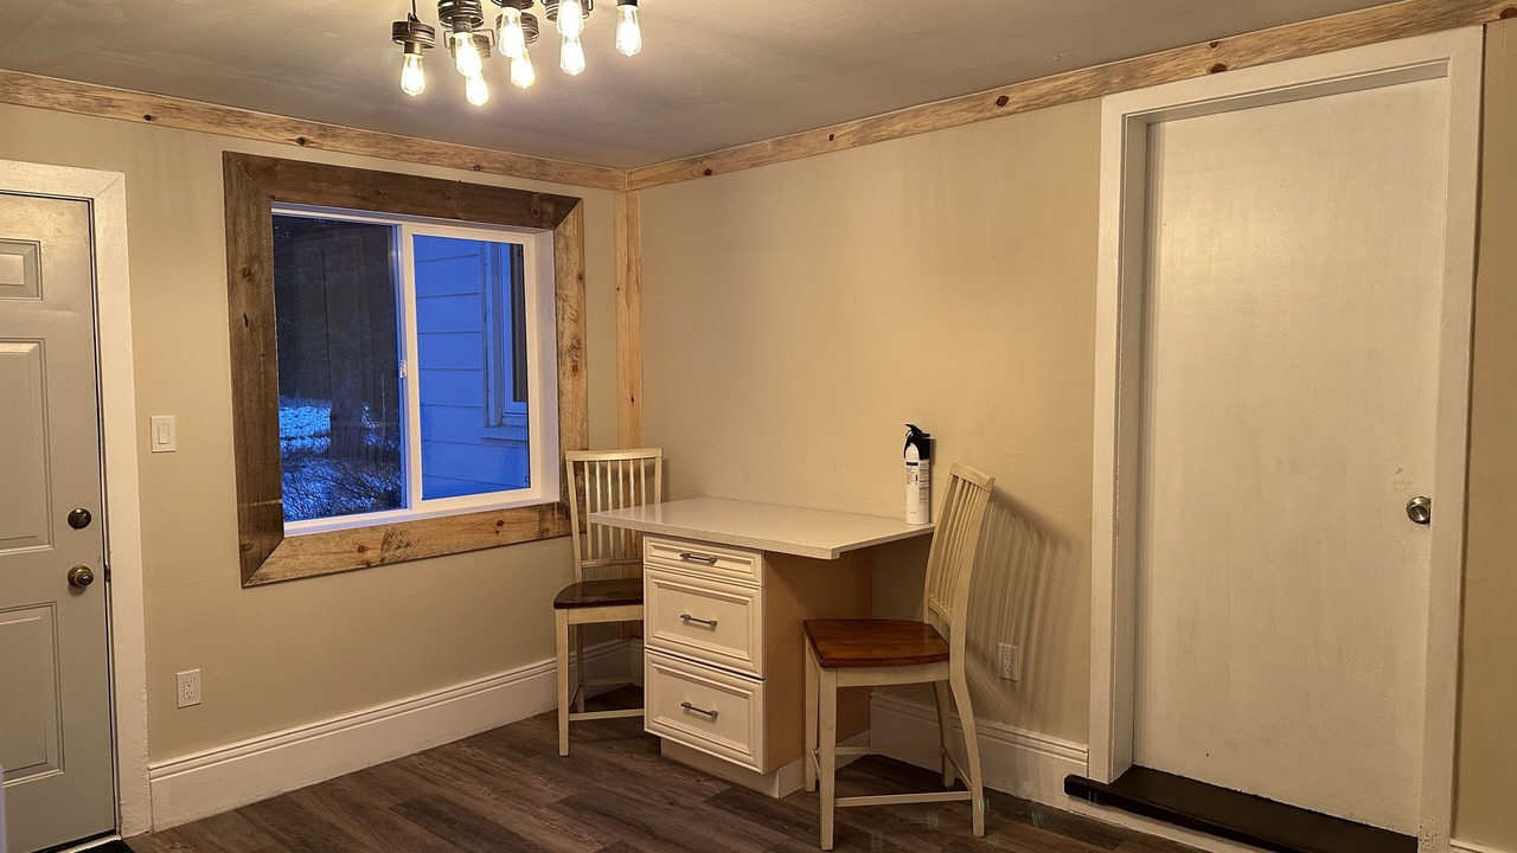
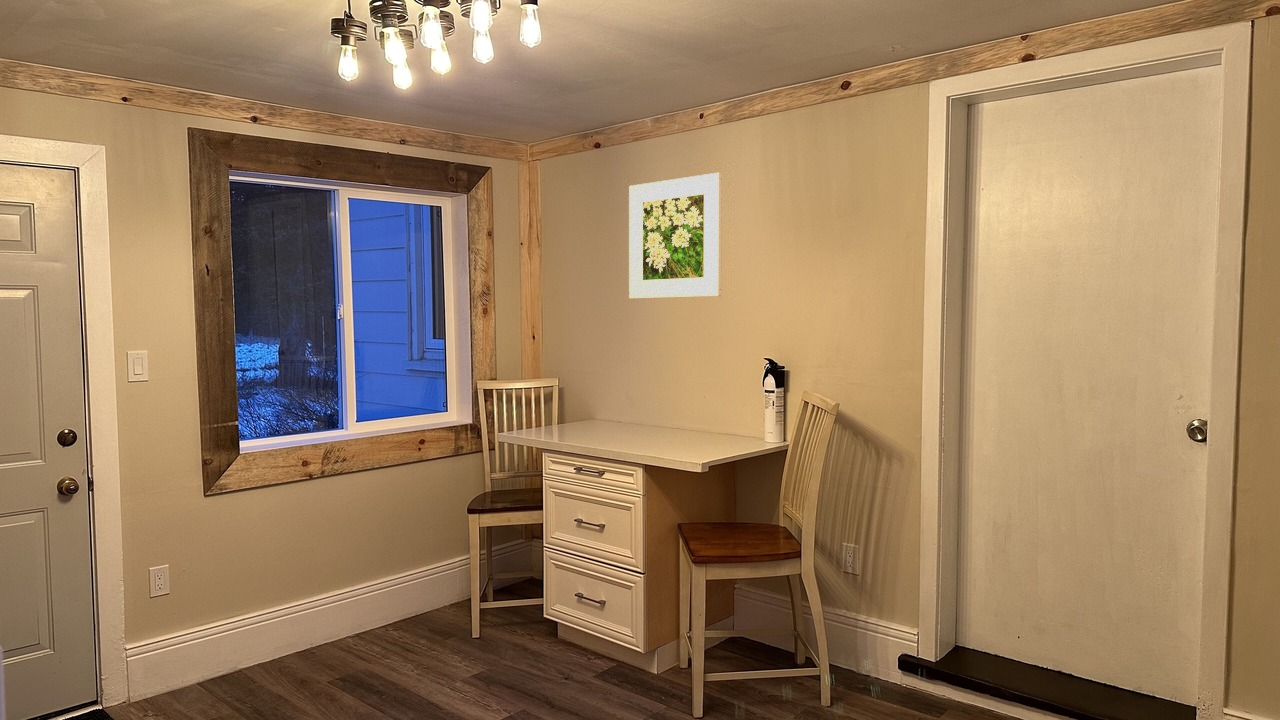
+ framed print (673, 238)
